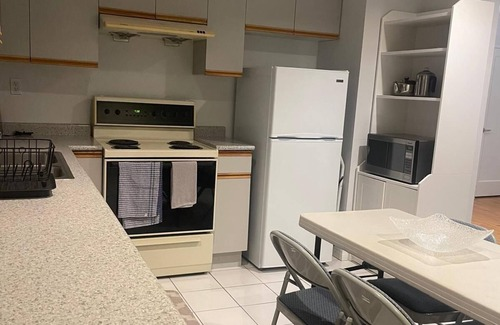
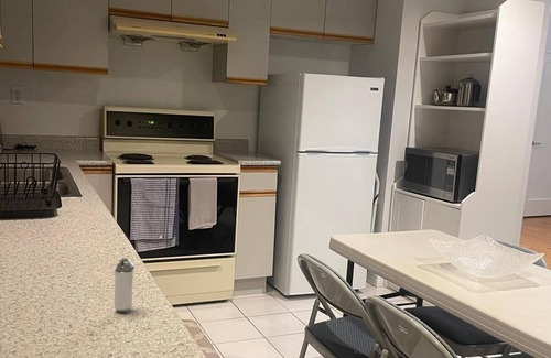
+ shaker (123, 284)
